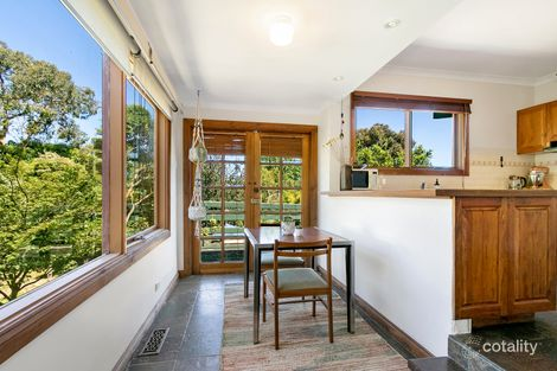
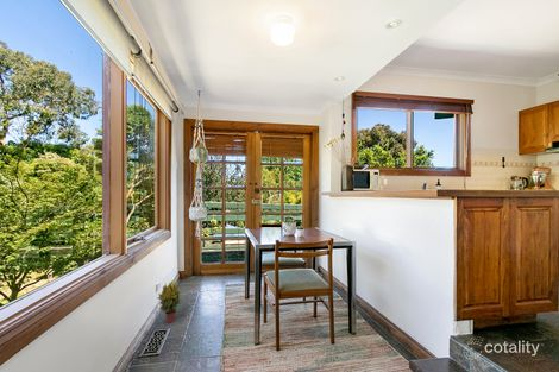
+ potted plant (170, 301)
